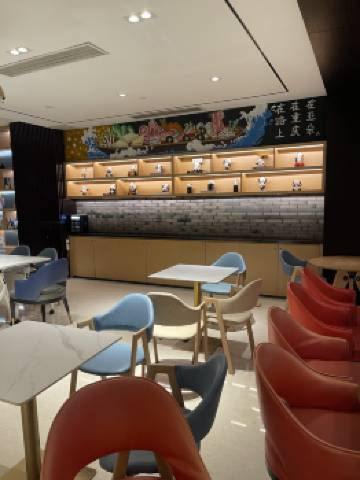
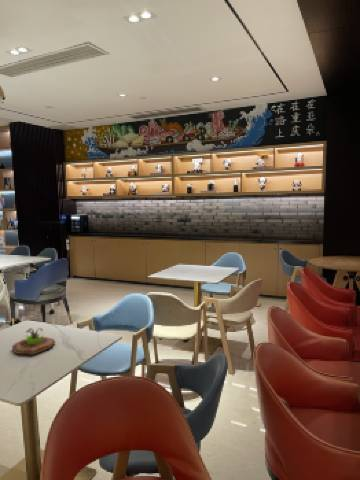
+ succulent planter (32, 337)
